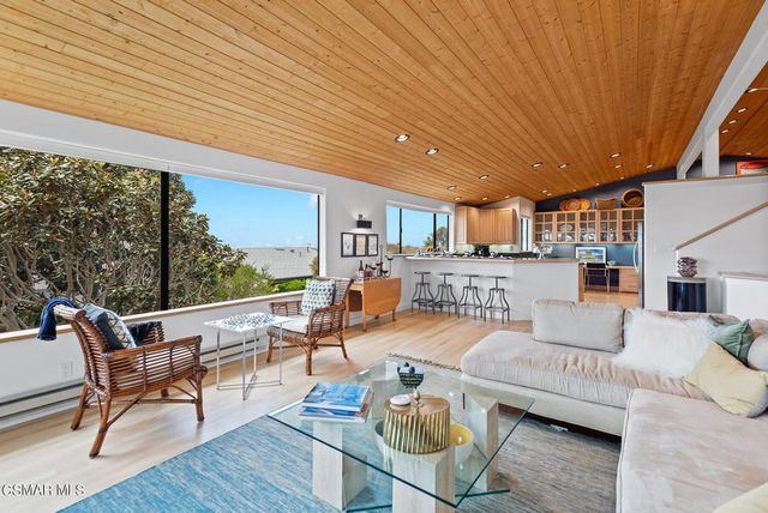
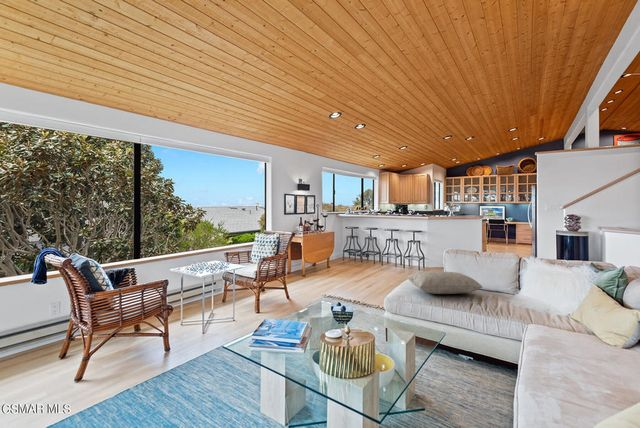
+ cushion (442, 282)
